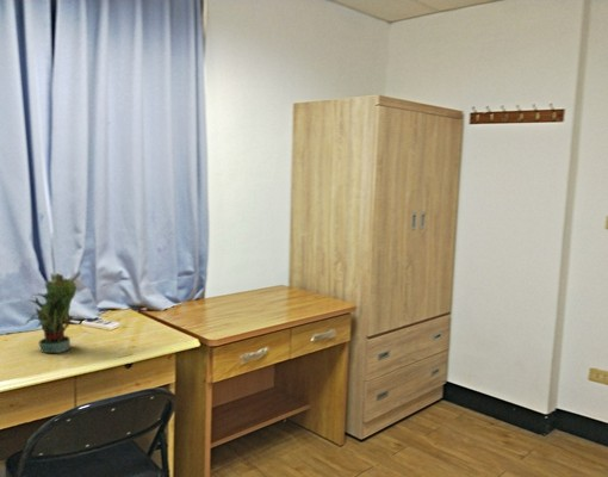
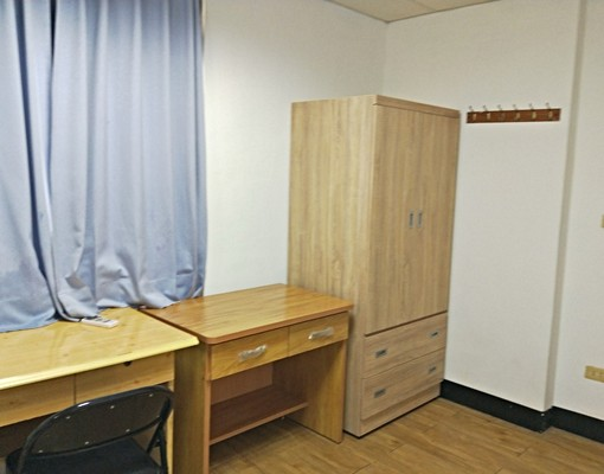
- potted plant (52, 310)
